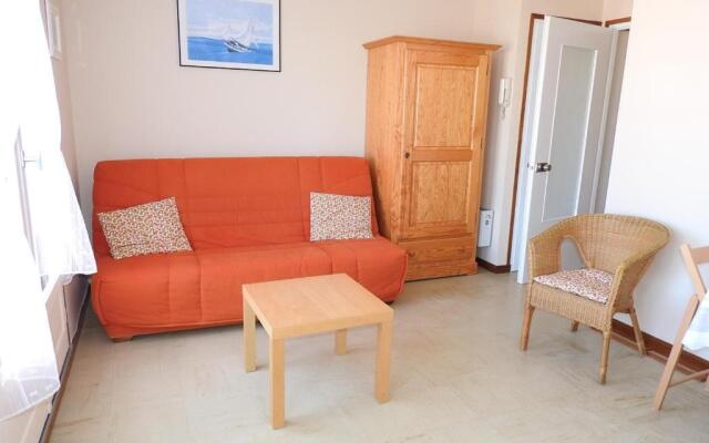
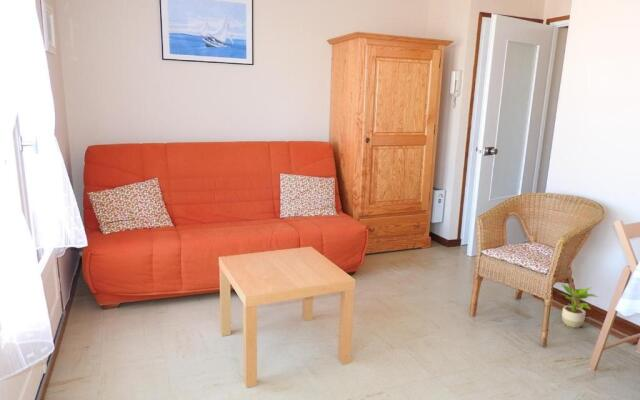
+ potted plant (578, 304)
